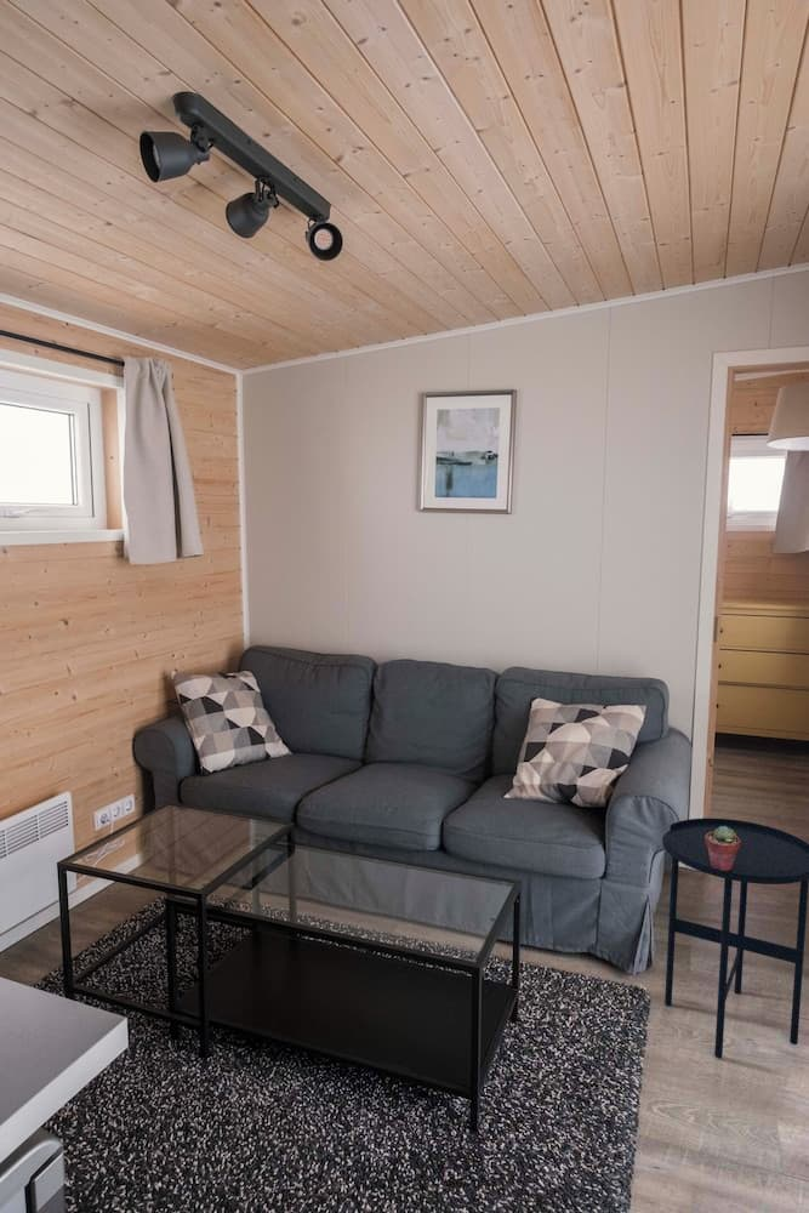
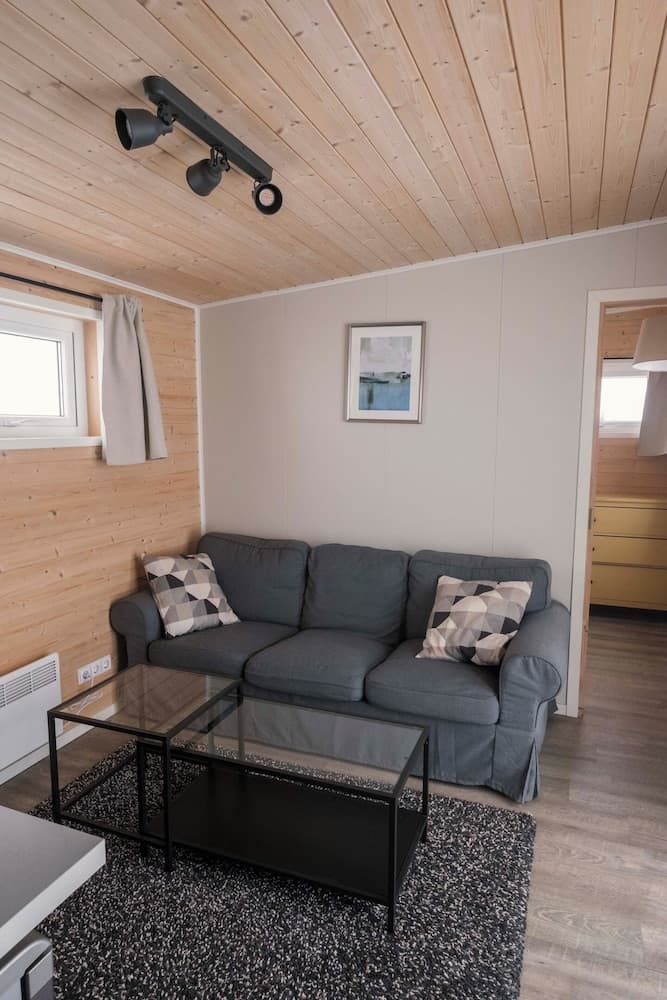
- side table (733, 934)
- potted succulent (722, 845)
